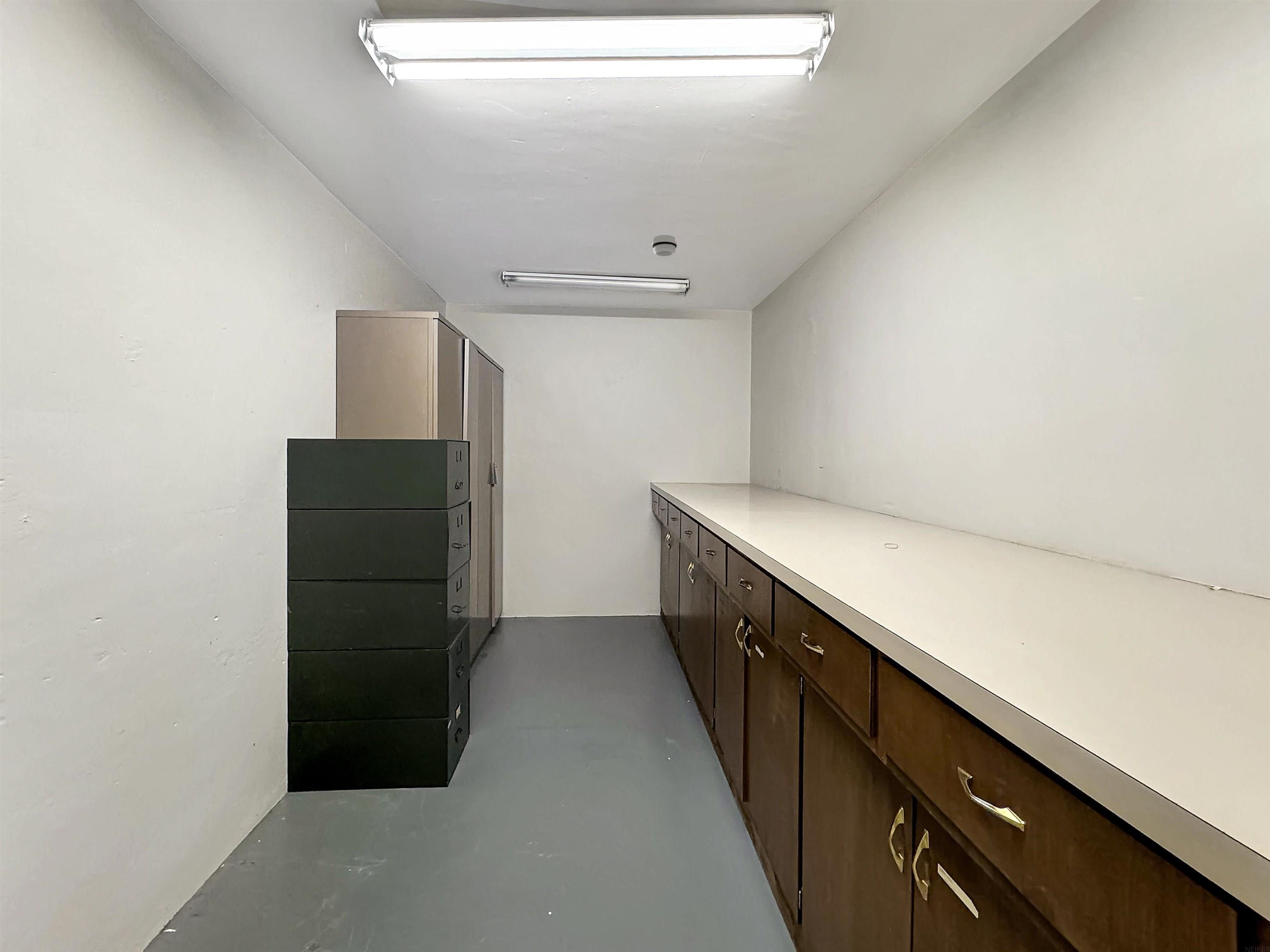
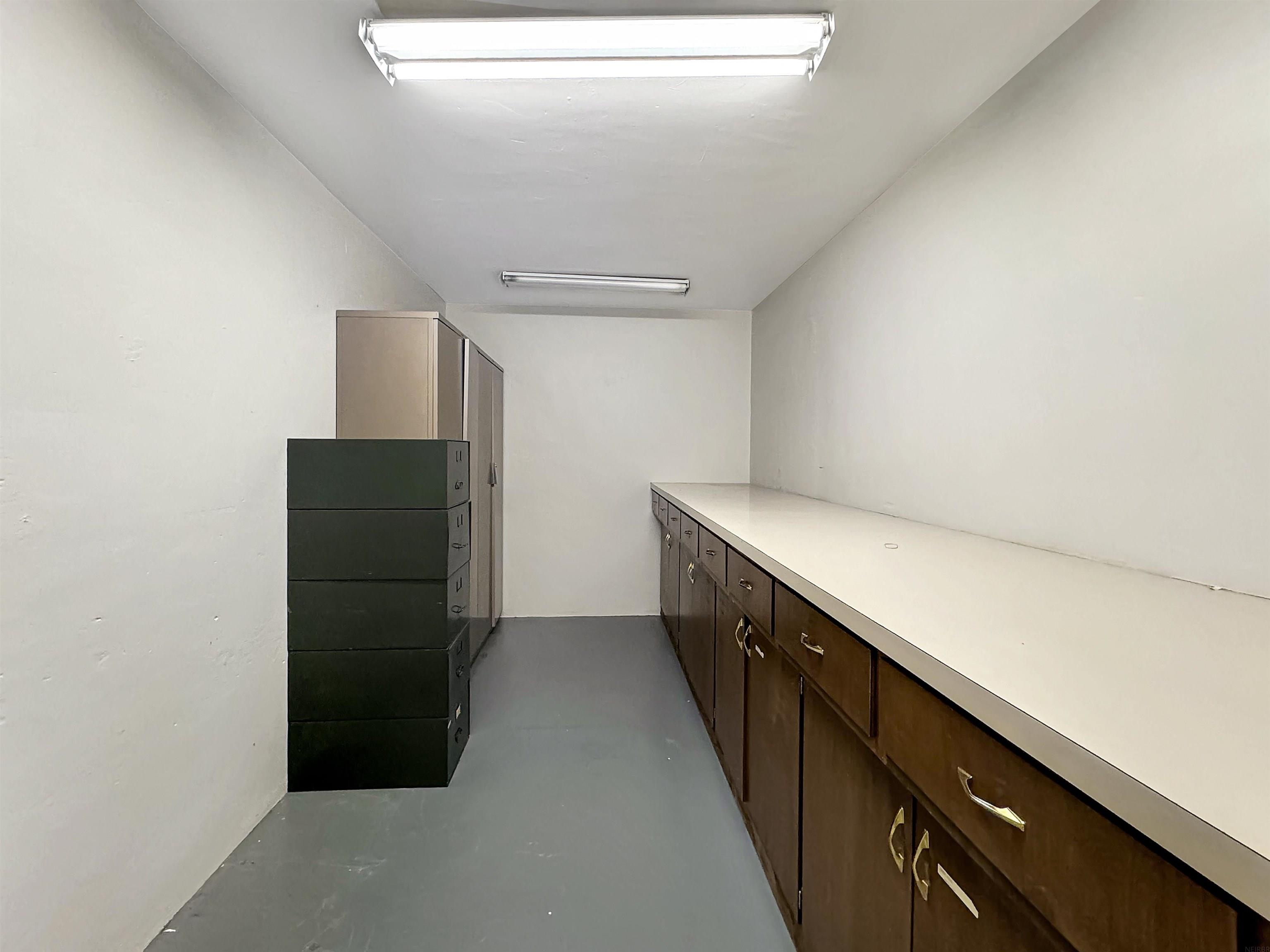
- smoke detector (664, 246)
